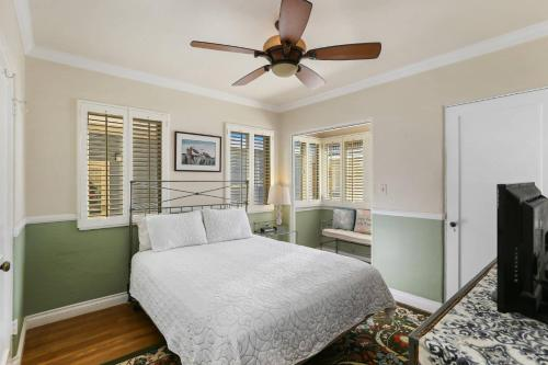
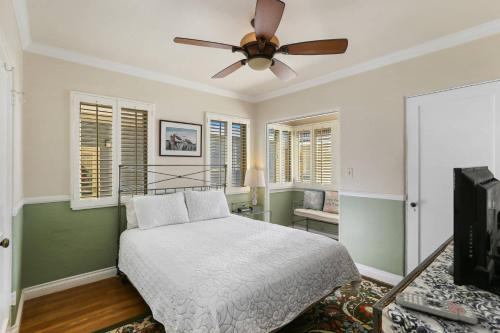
+ remote control (433, 306)
